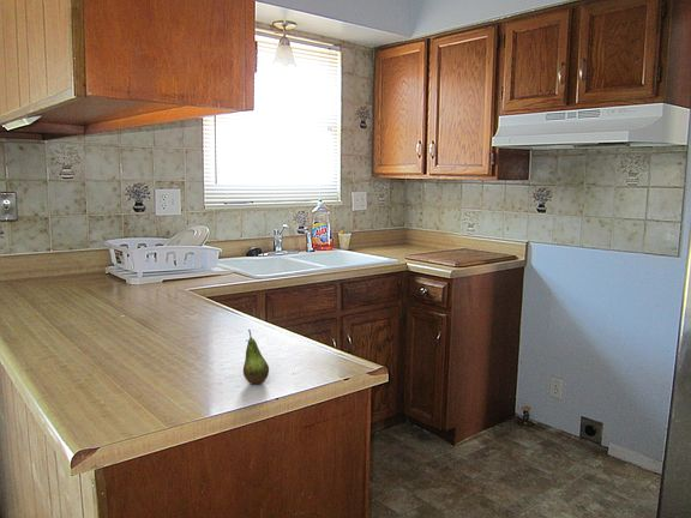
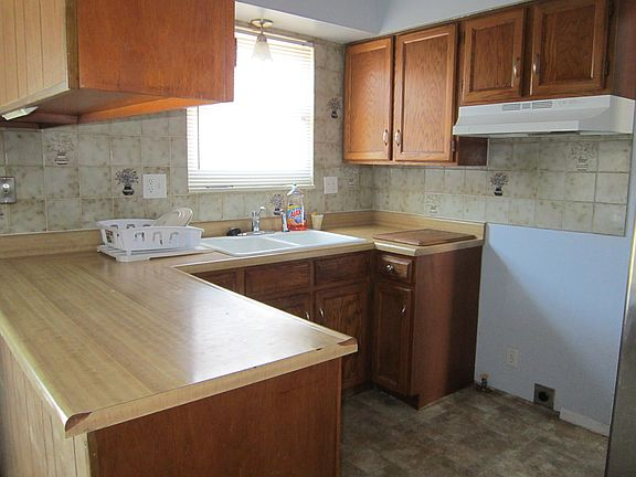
- fruit (256, 354)
